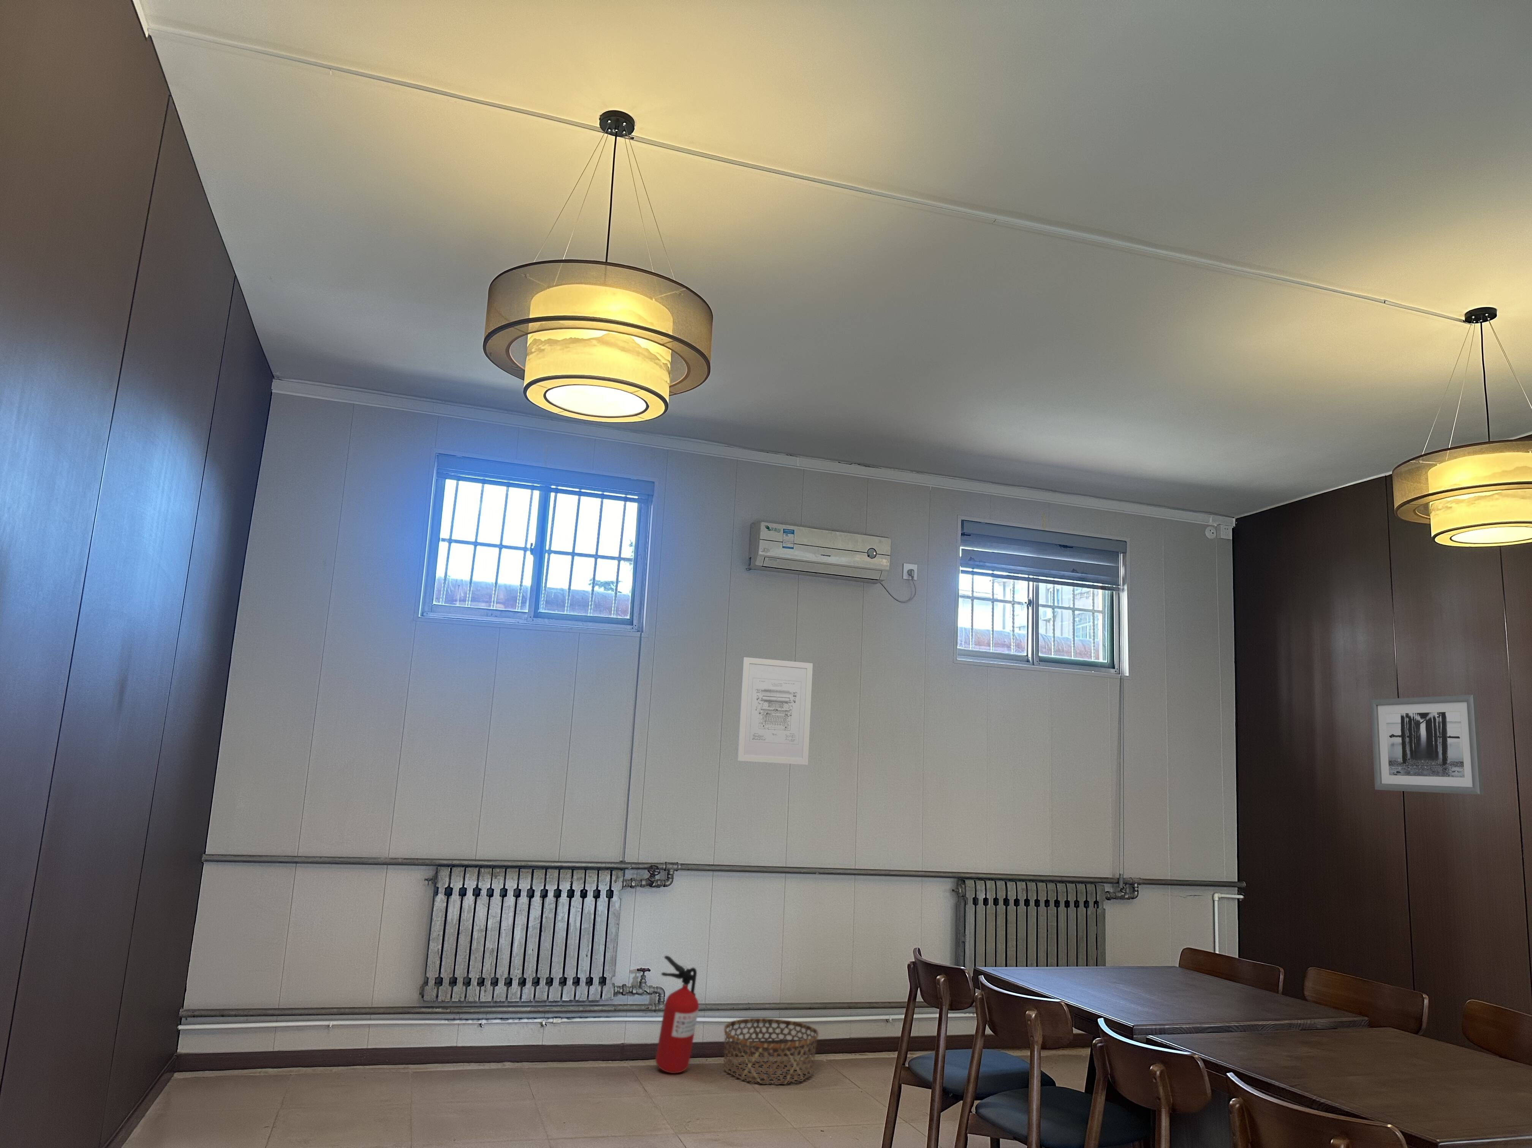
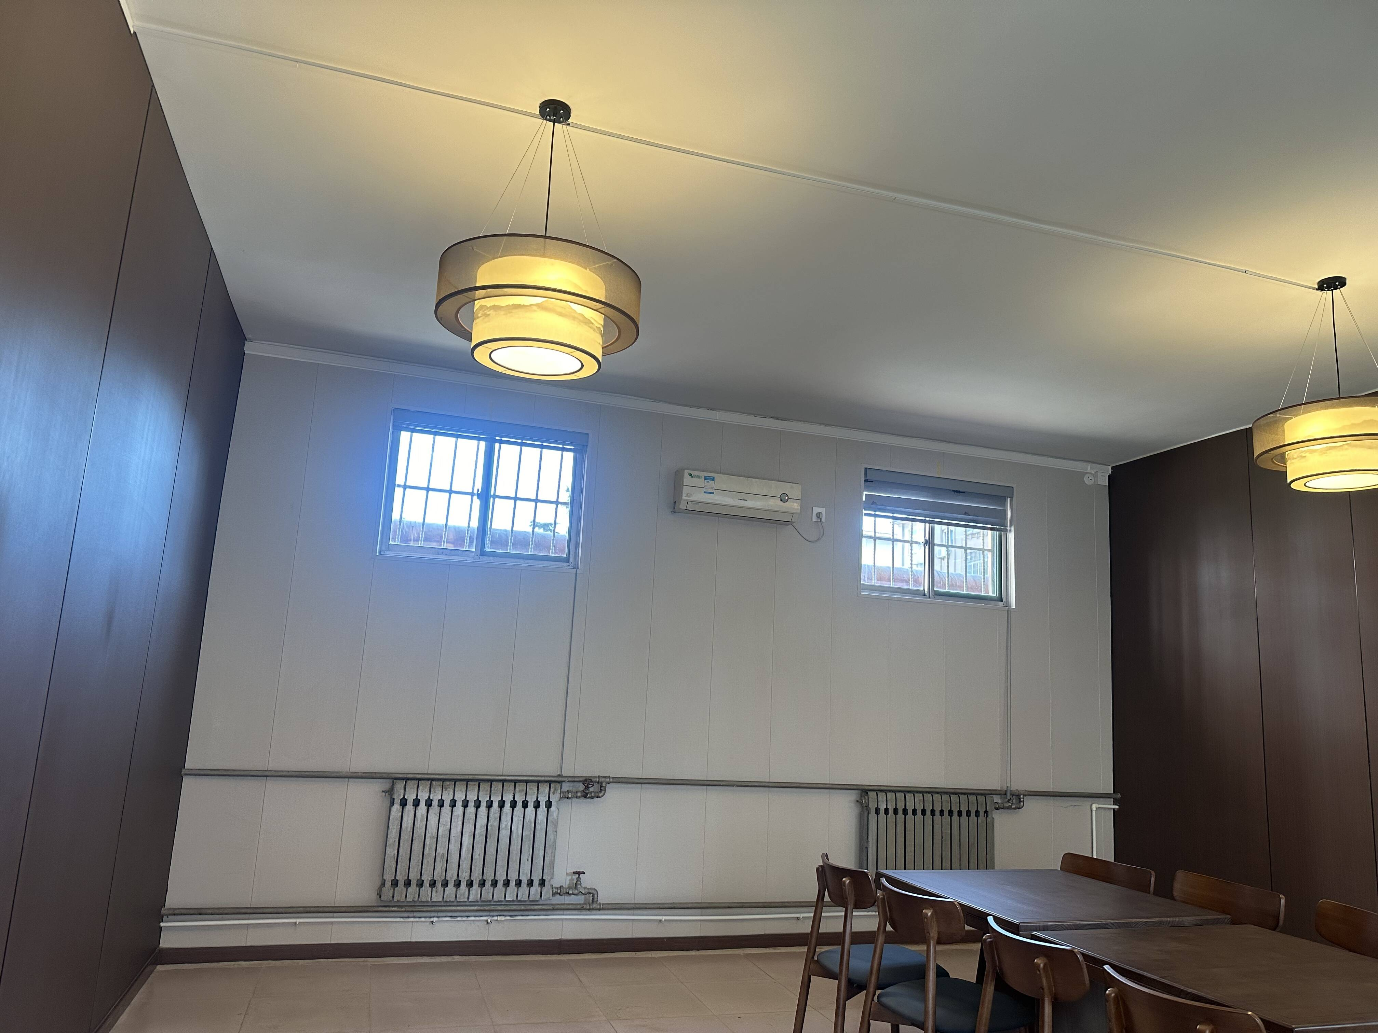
- wall art (1423, 744)
- wall art (776, 711)
- fire extinguisher (679, 1013)
- basket (770, 1050)
